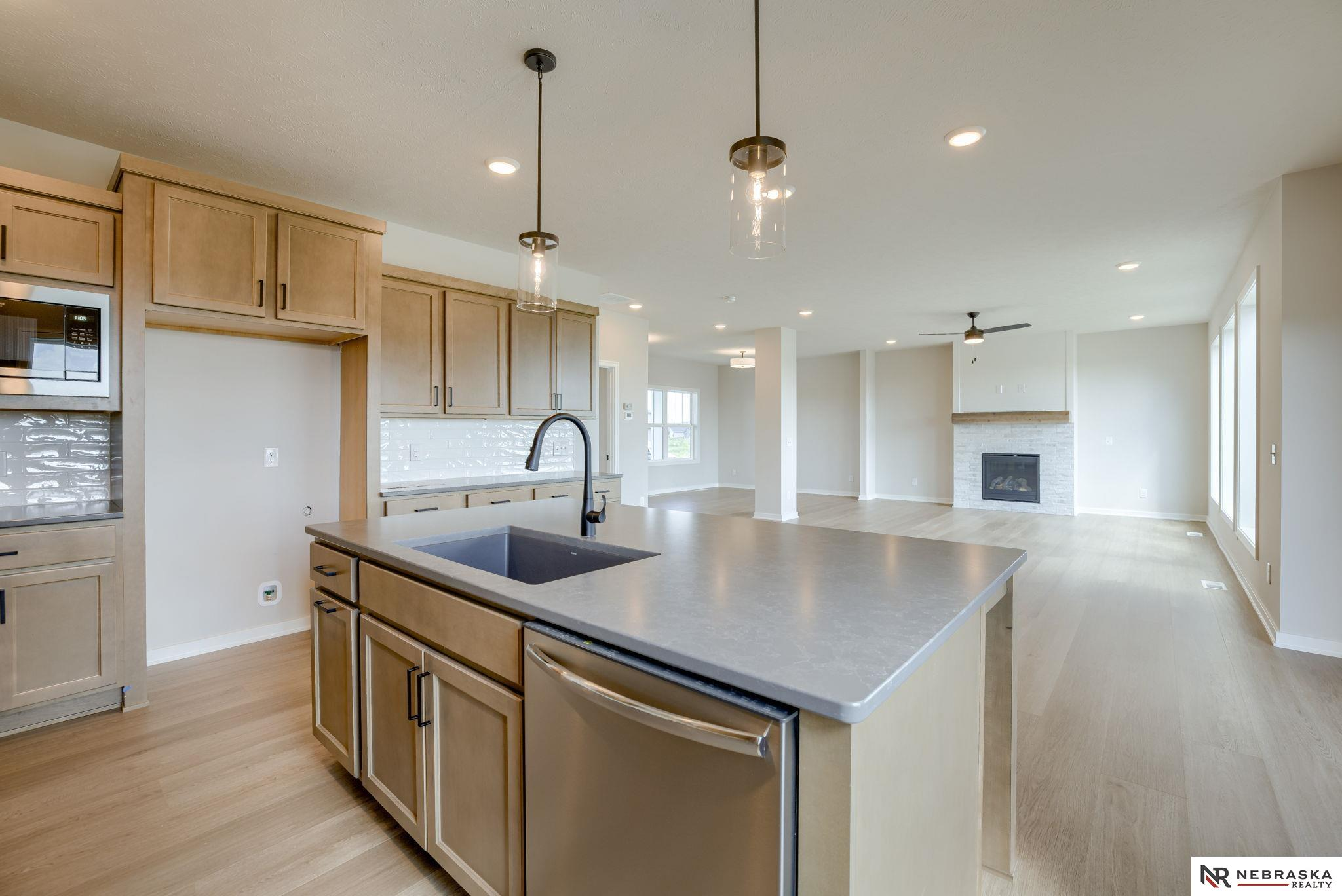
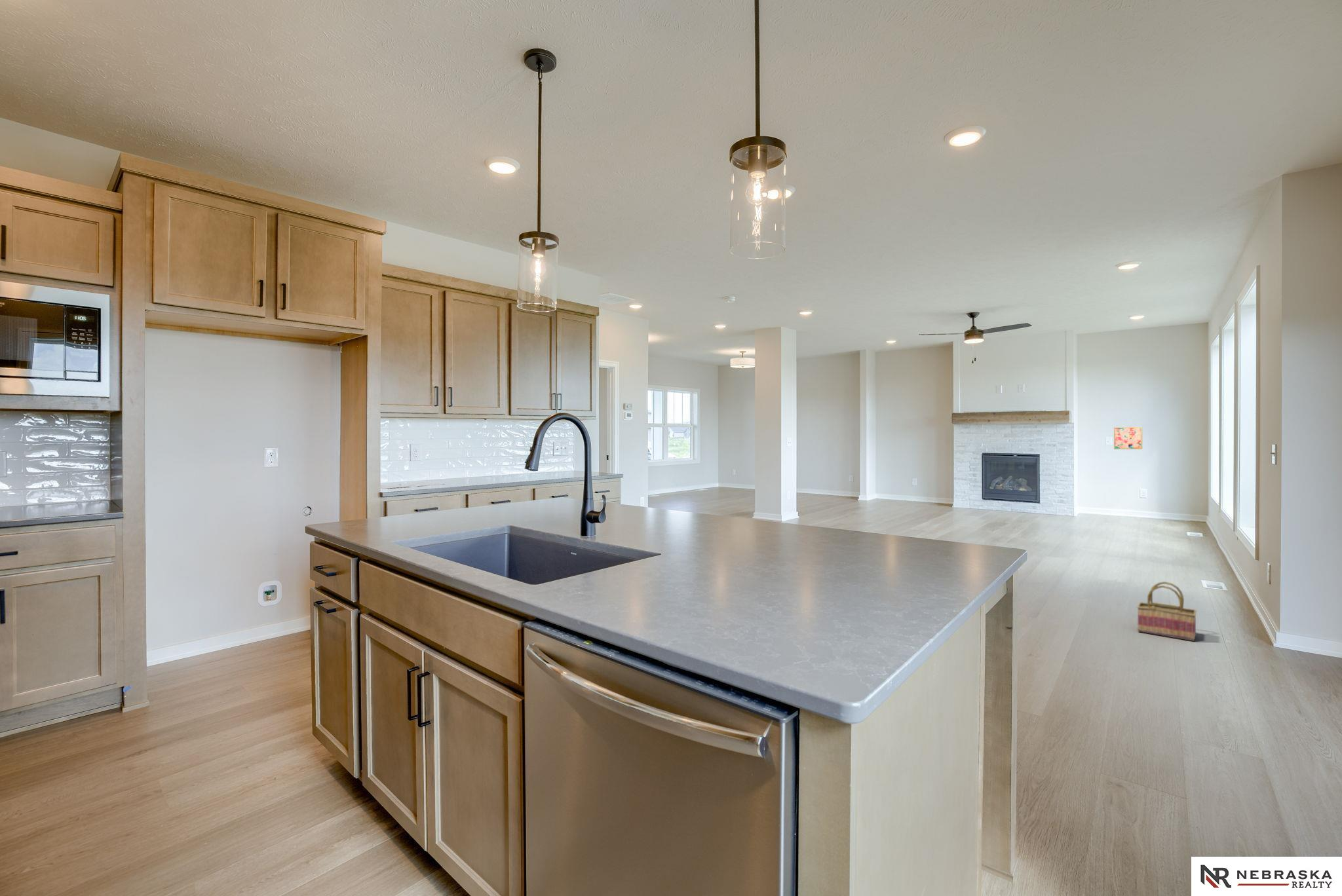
+ basket (1166, 608)
+ wall art (1128, 438)
